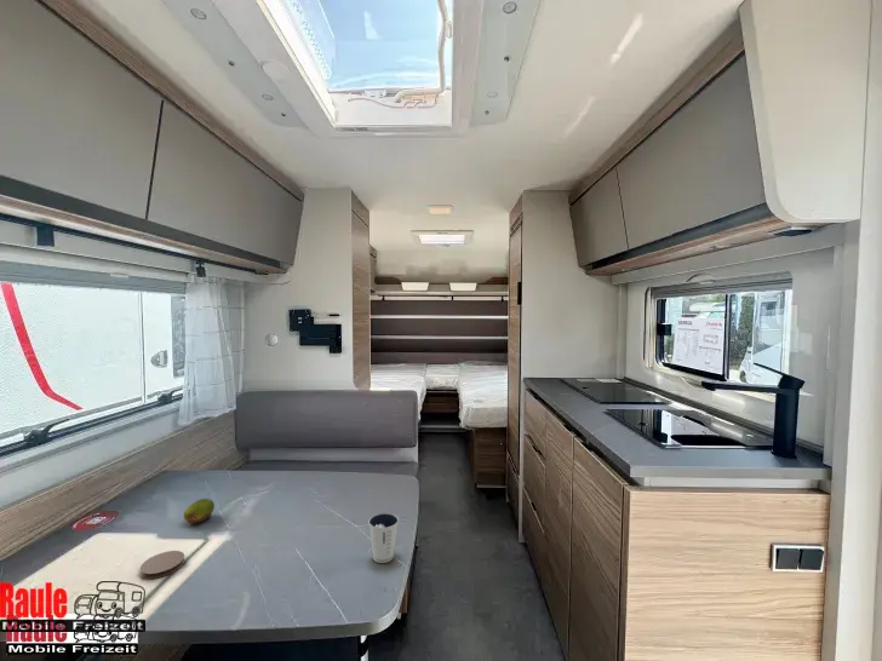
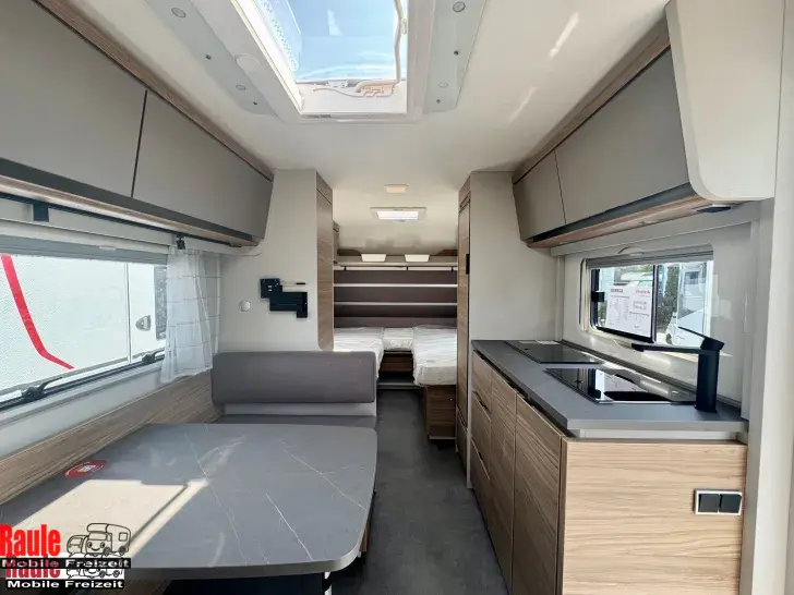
- fruit (200, 510)
- dixie cup (383, 538)
- coaster (162, 563)
